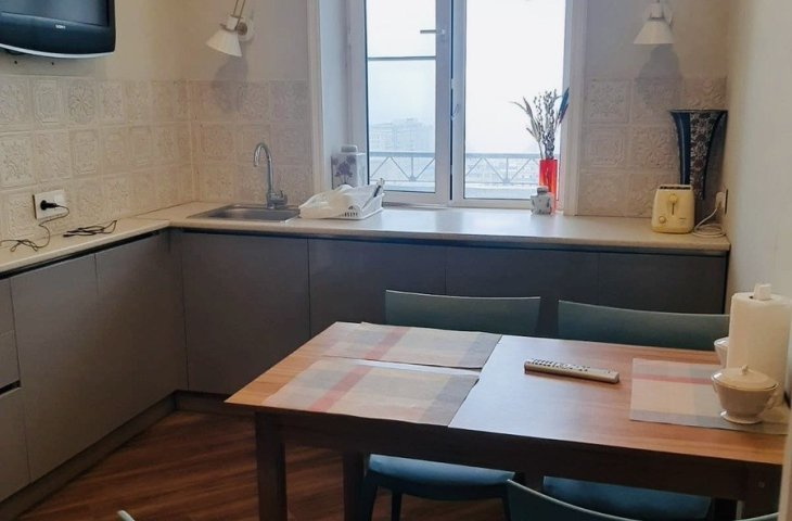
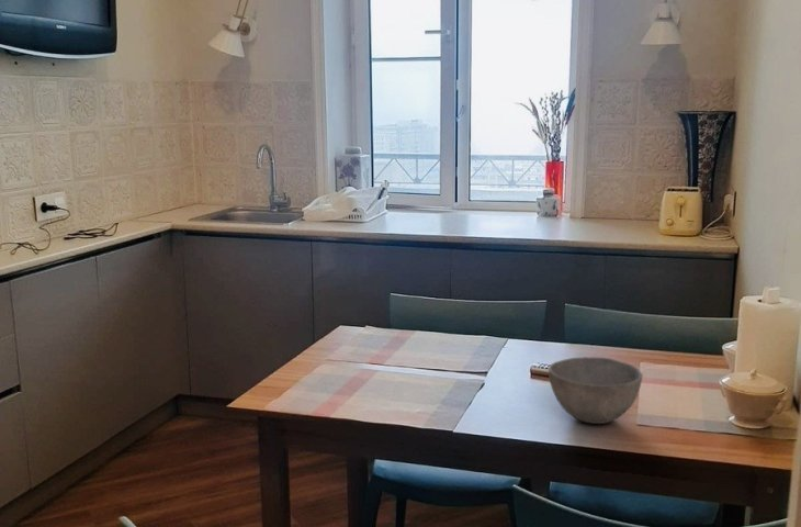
+ bowl (594, 393)
